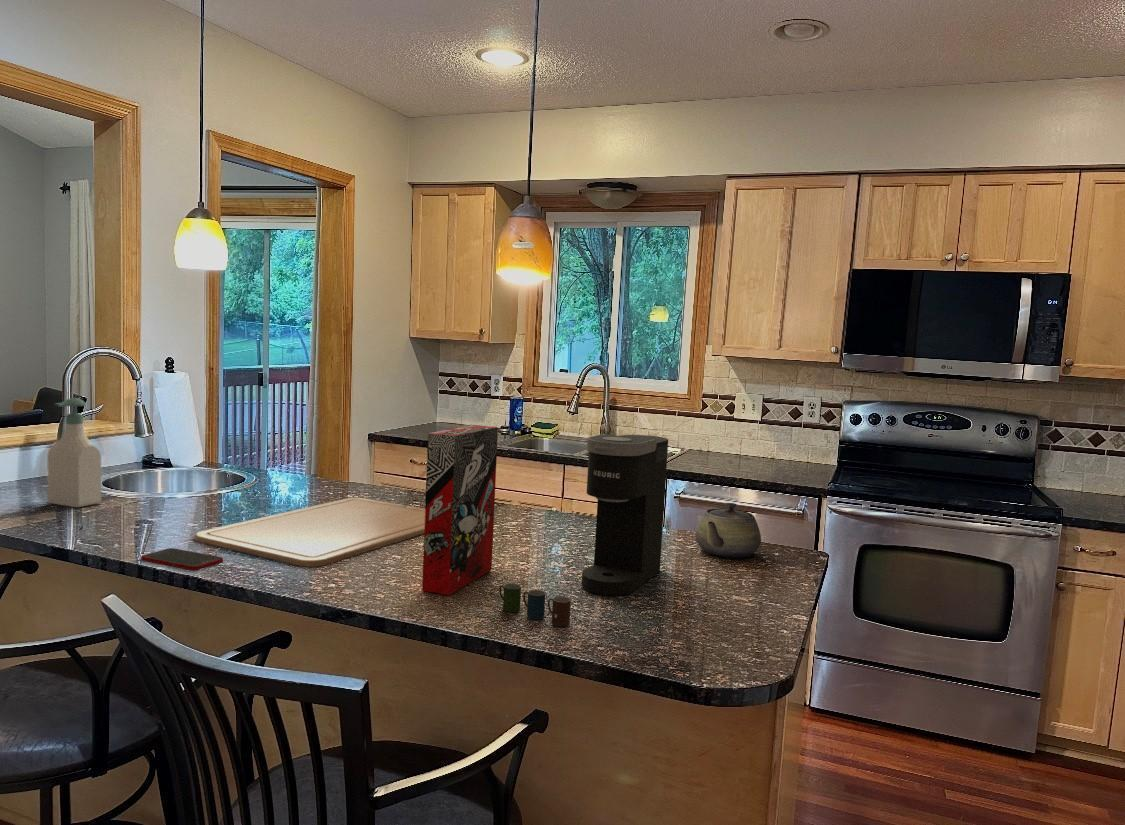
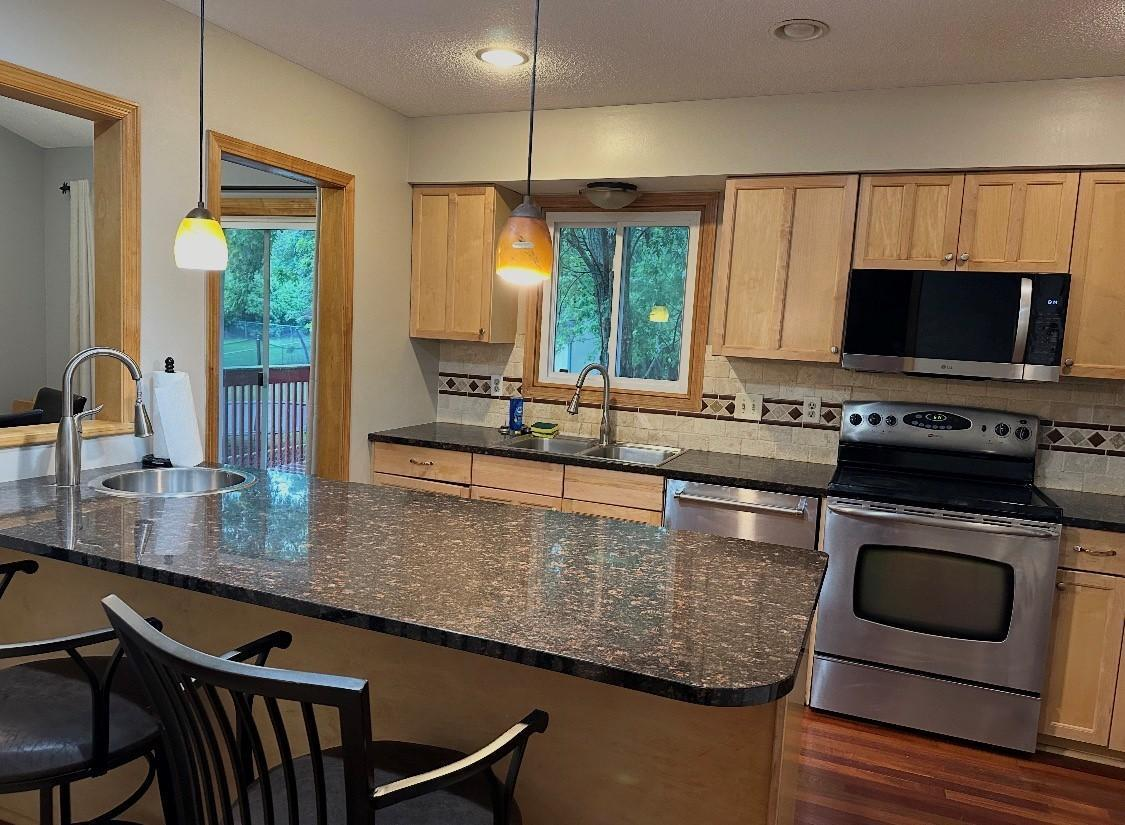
- cell phone (182, 559)
- cup (533, 595)
- coffee maker (625, 507)
- cereal box (461, 505)
- chopping board (337, 526)
- teapot (727, 528)
- soap bottle (71, 451)
